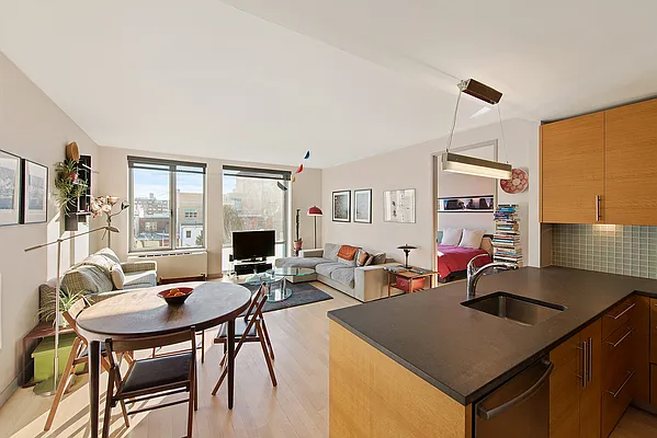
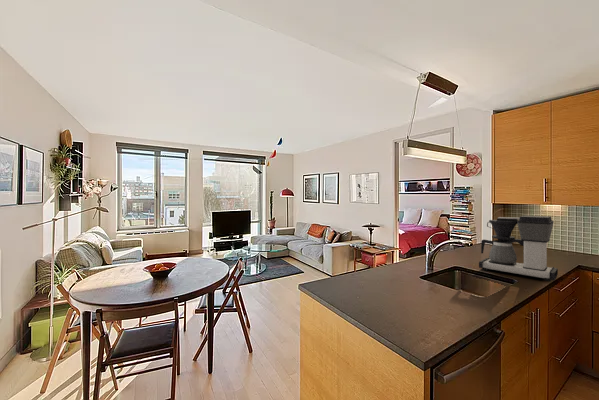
+ coffee maker (513, 242)
